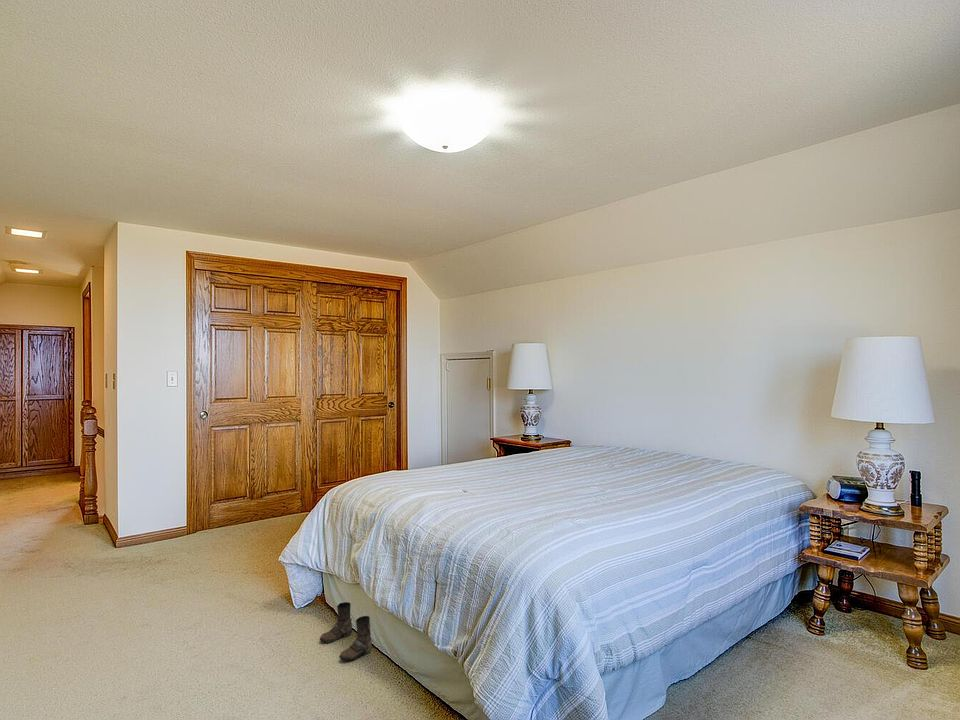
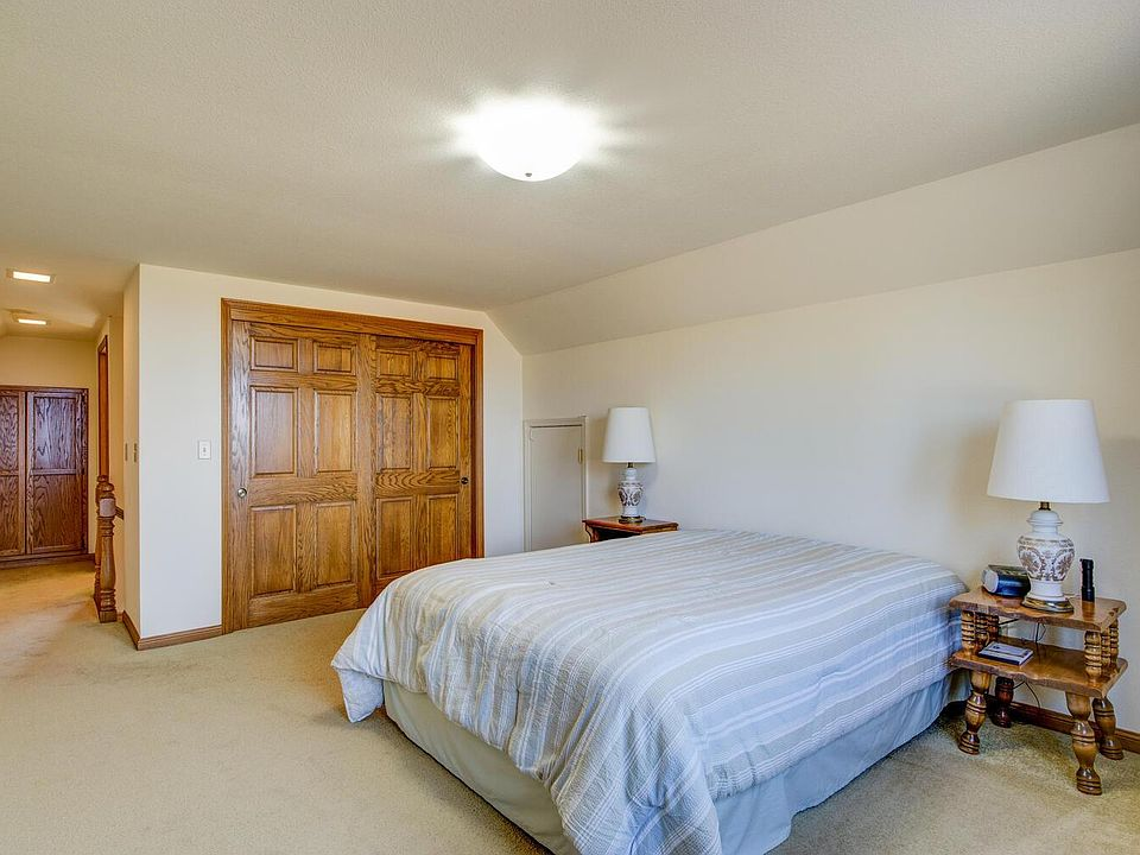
- boots (345, 630)
